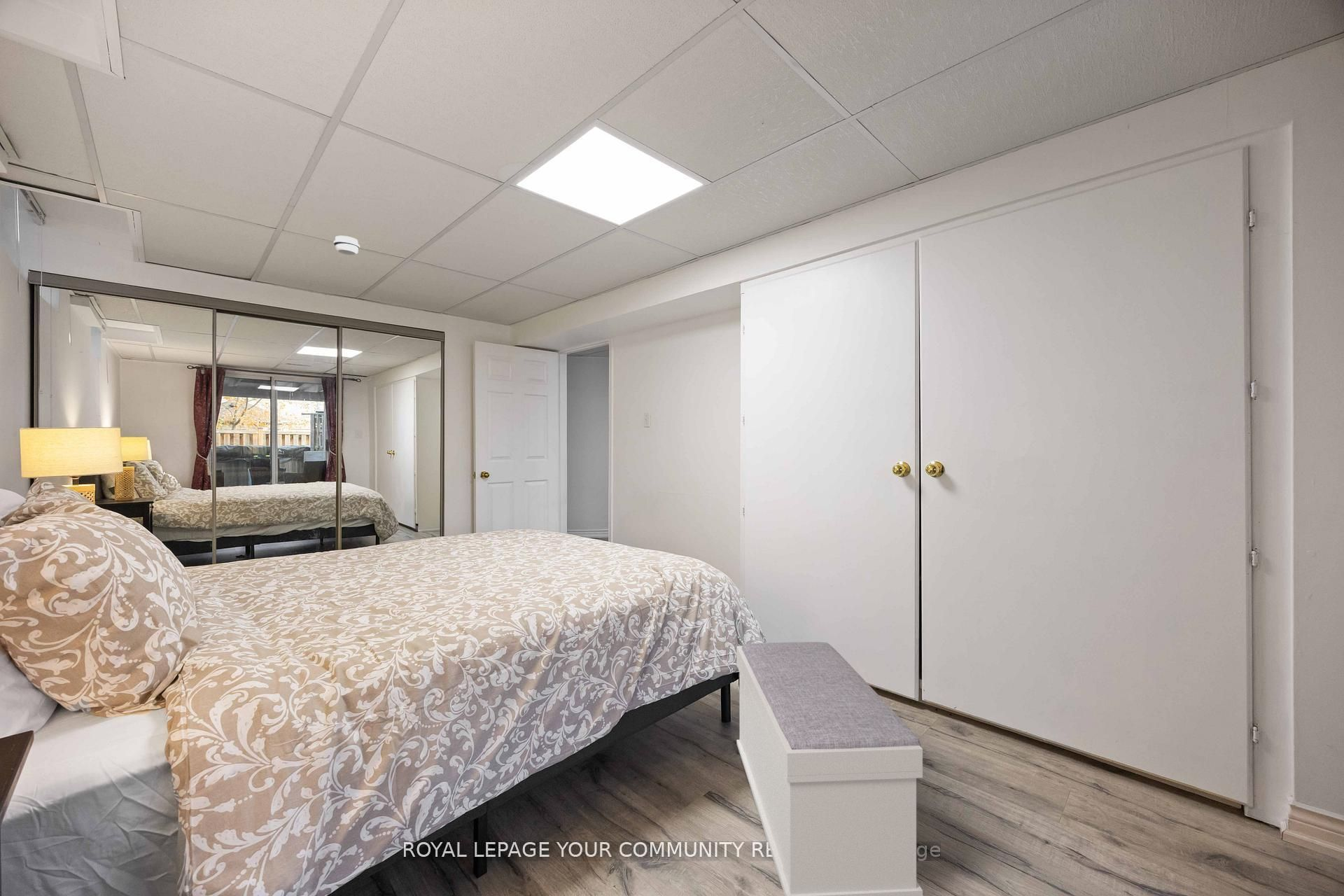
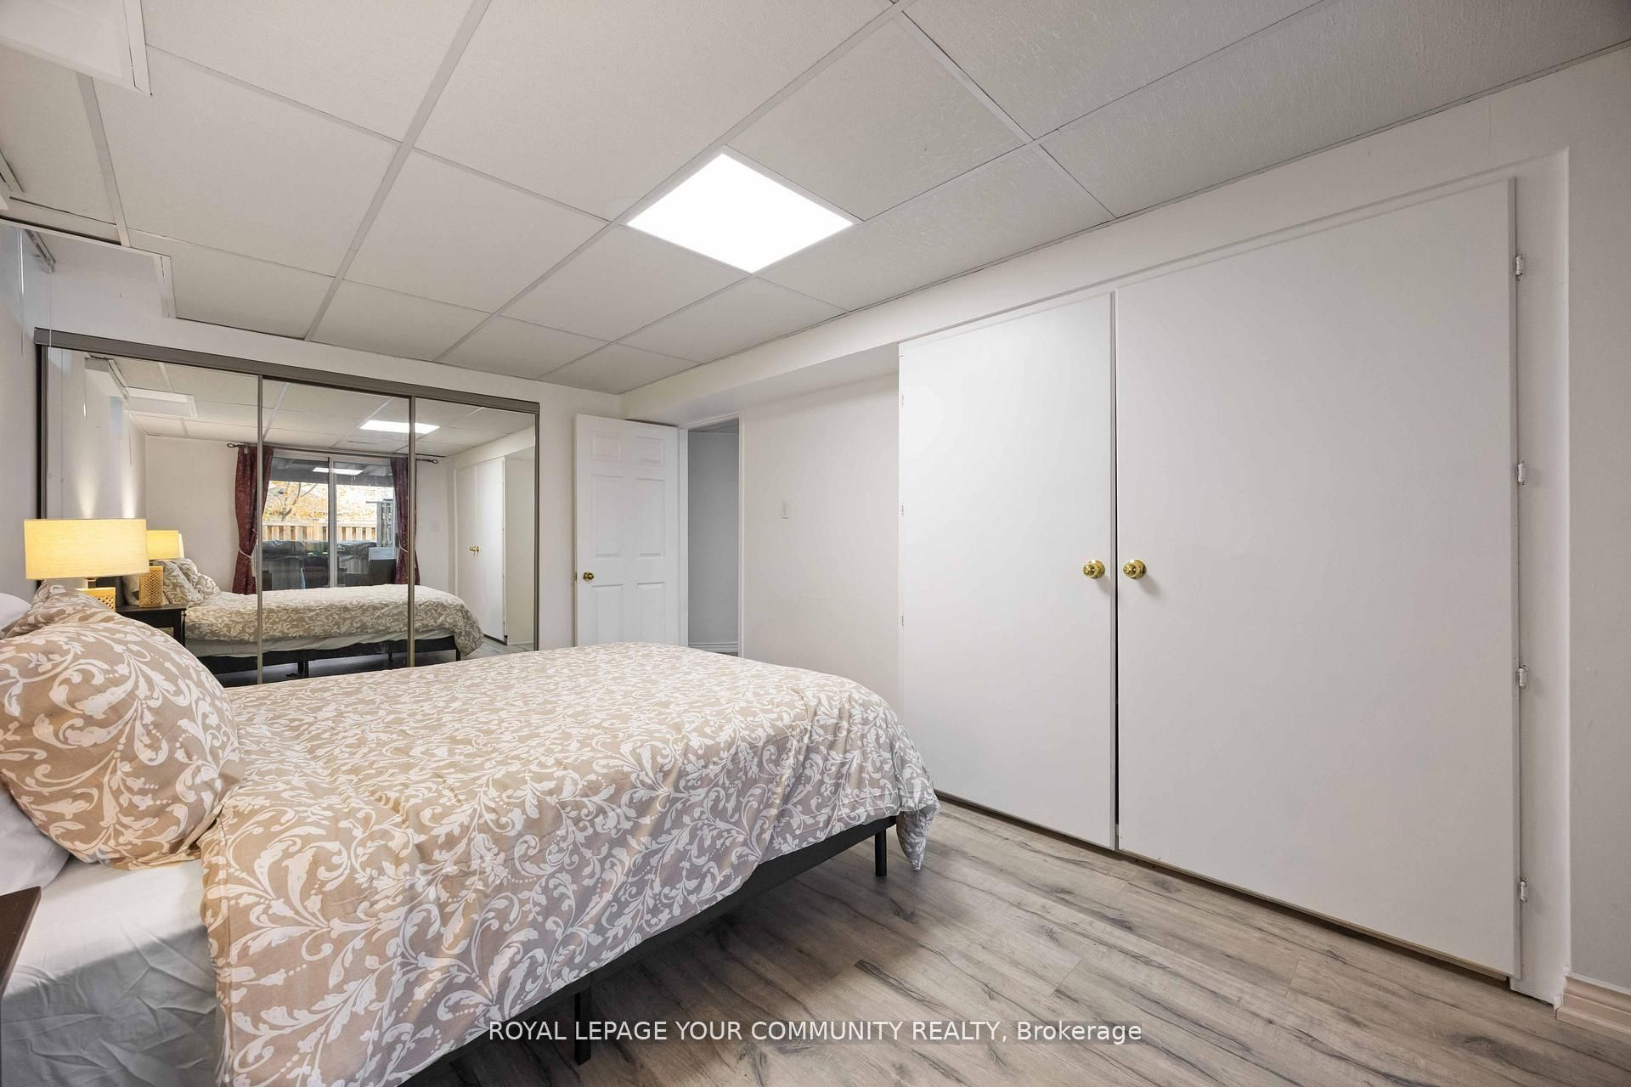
- smoke detector (346, 246)
- bench (812, 749)
